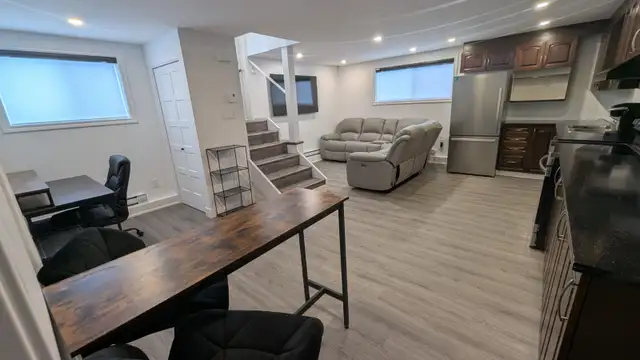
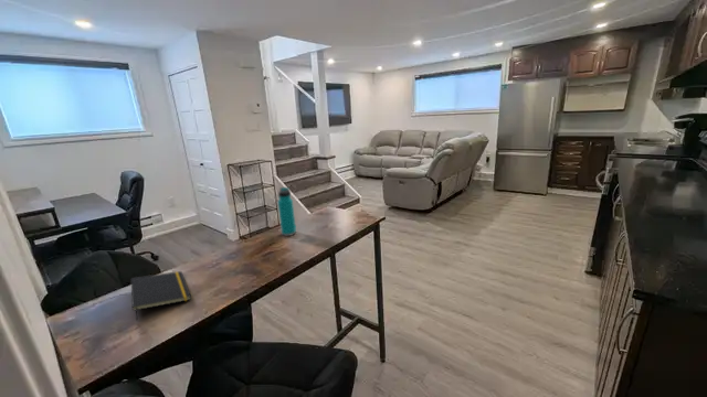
+ water bottle (286, 211)
+ notepad (159, 288)
